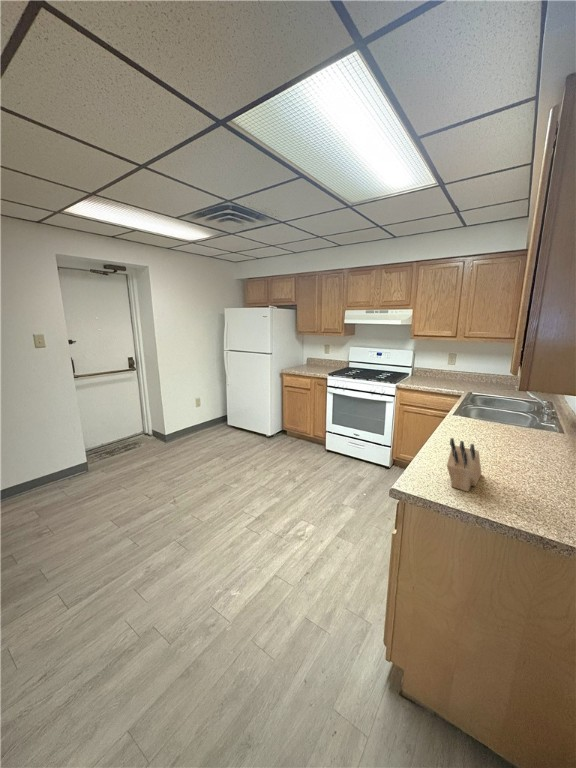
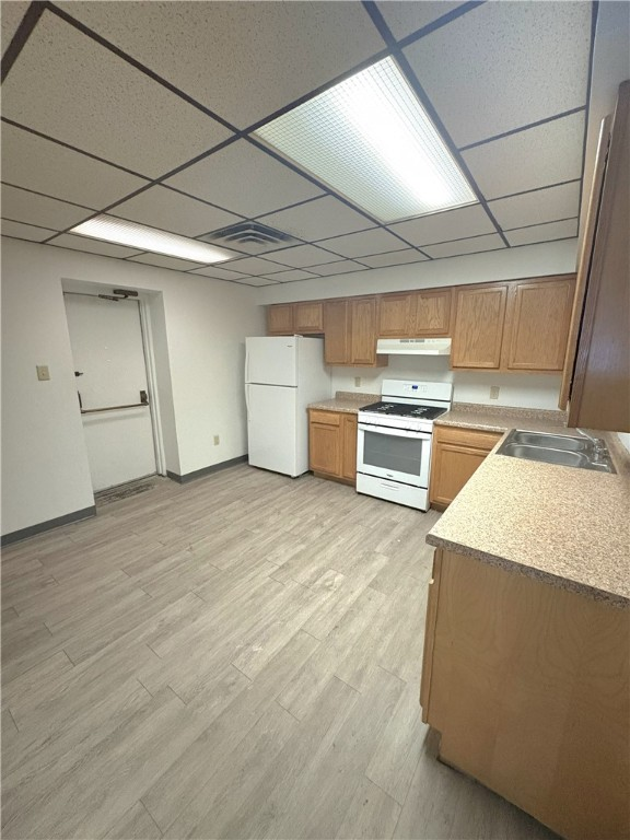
- knife block (465, 458)
